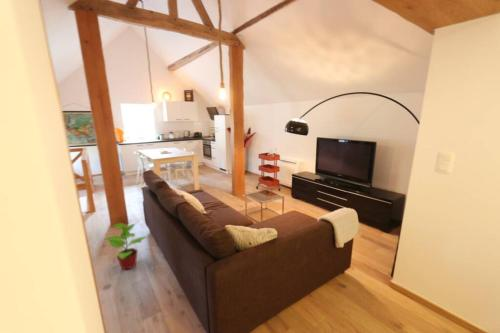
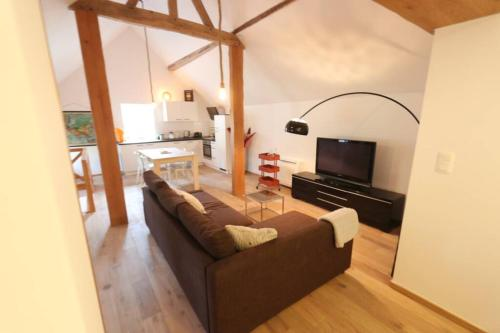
- potted plant (124, 243)
